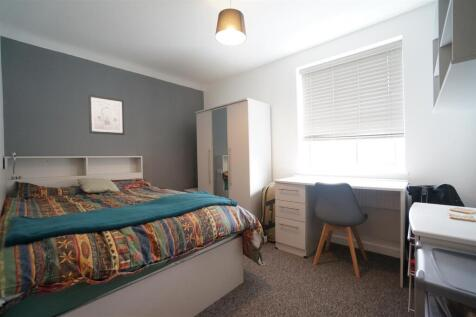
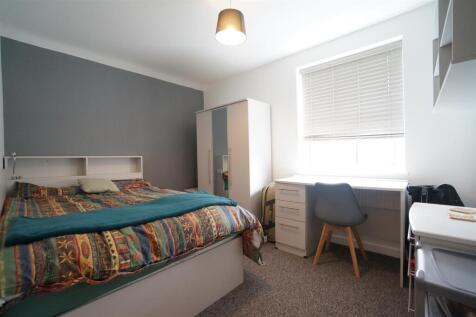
- wall art (107, 115)
